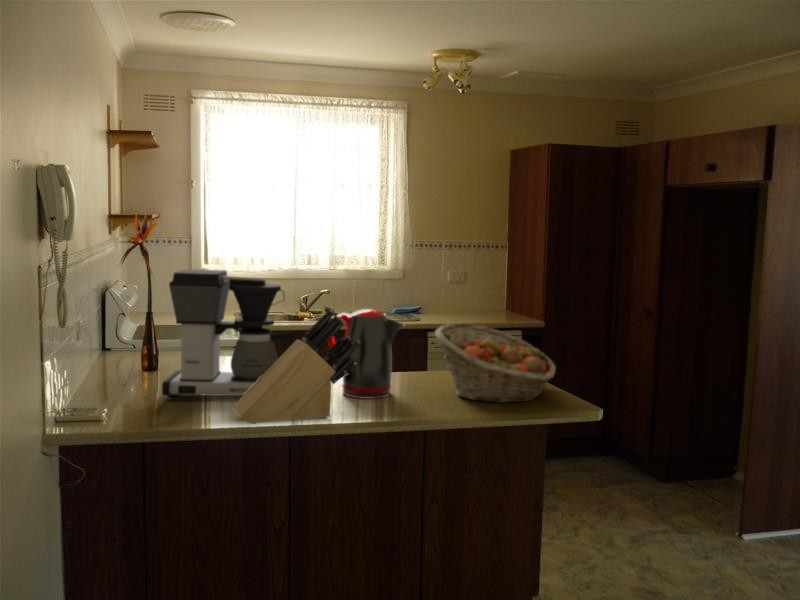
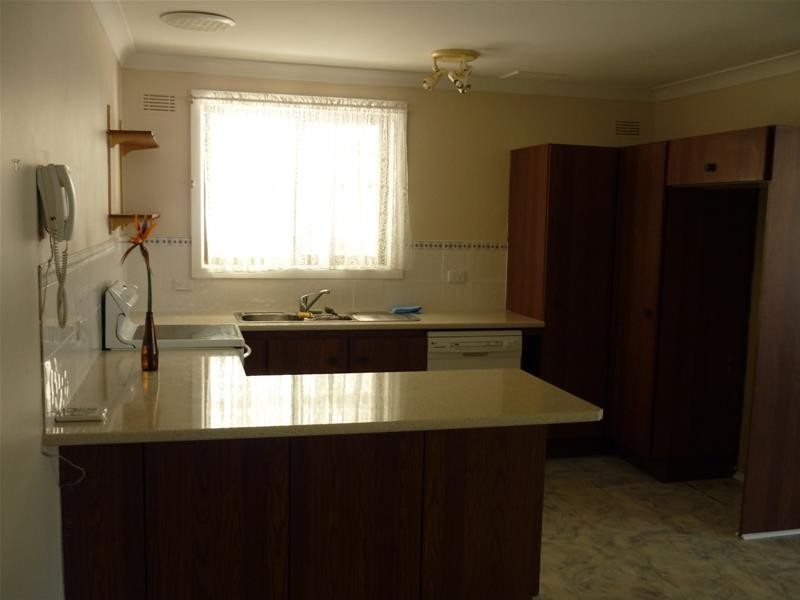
- knife block (298, 363)
- fruit basket (495, 360)
- coffee maker (236, 331)
- kettle (364, 351)
